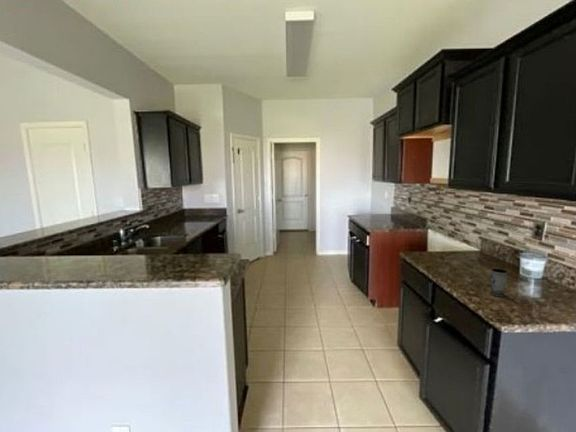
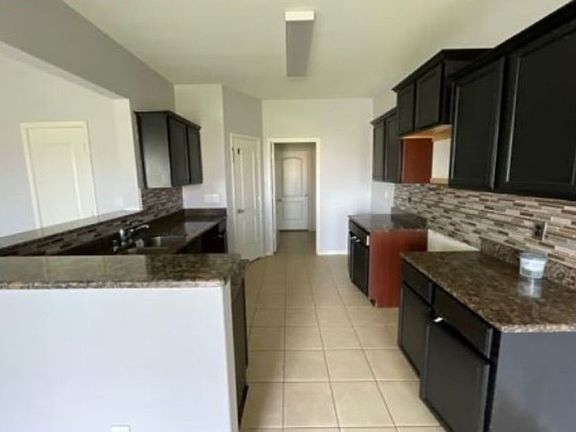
- cup (498, 282)
